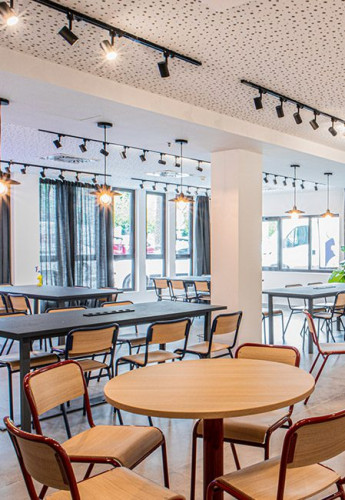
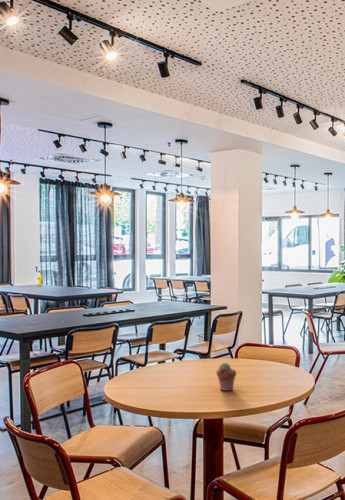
+ potted succulent (226, 376)
